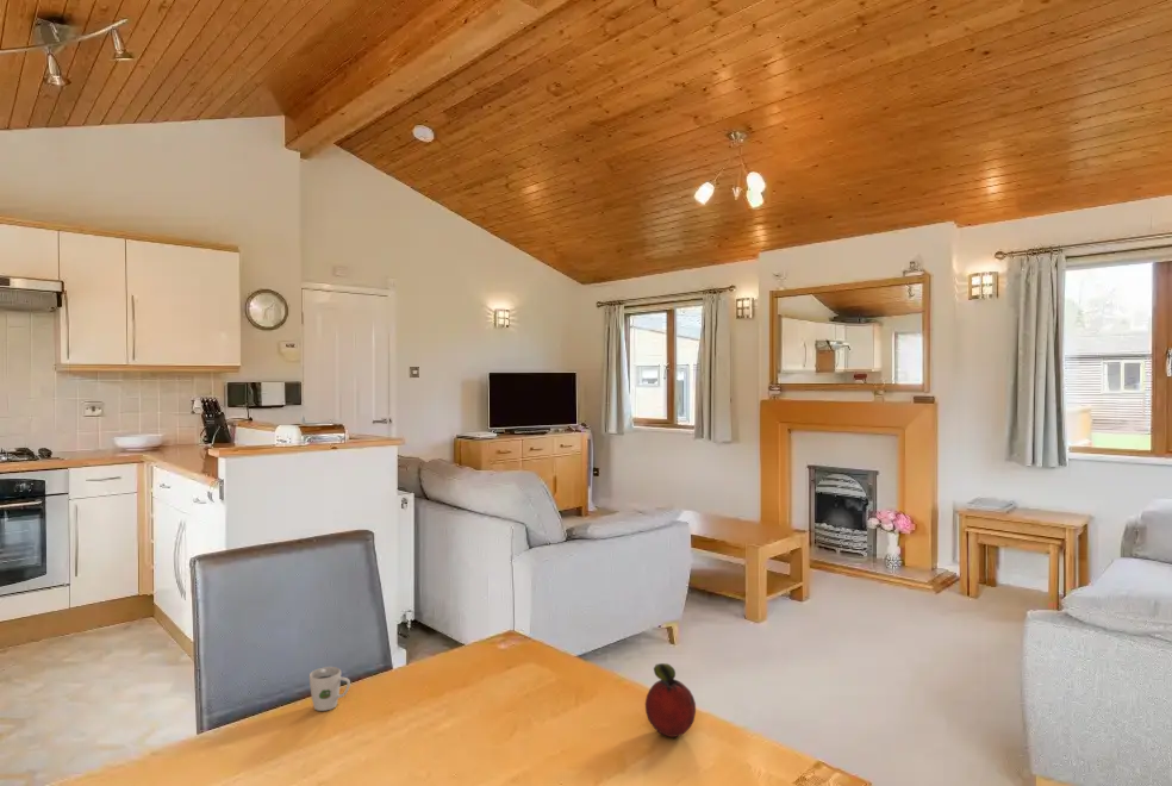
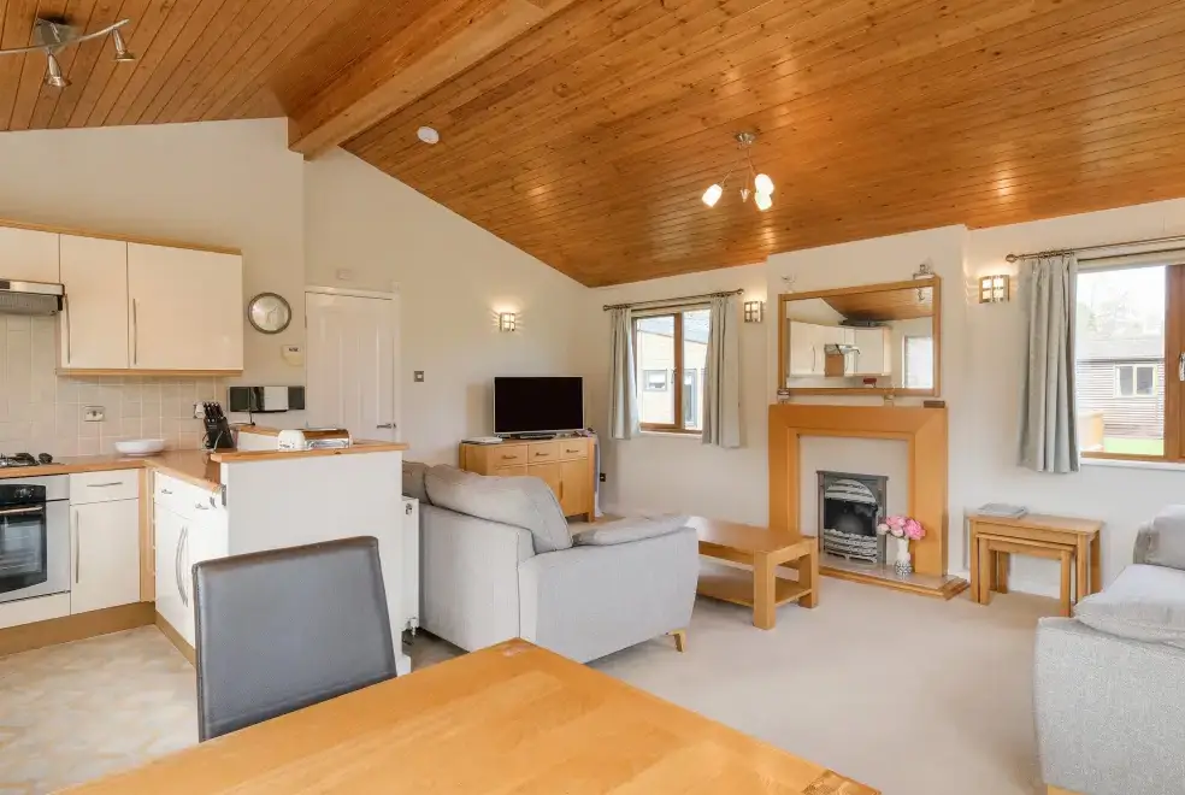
- cup (330, 676)
- fruit (669, 700)
